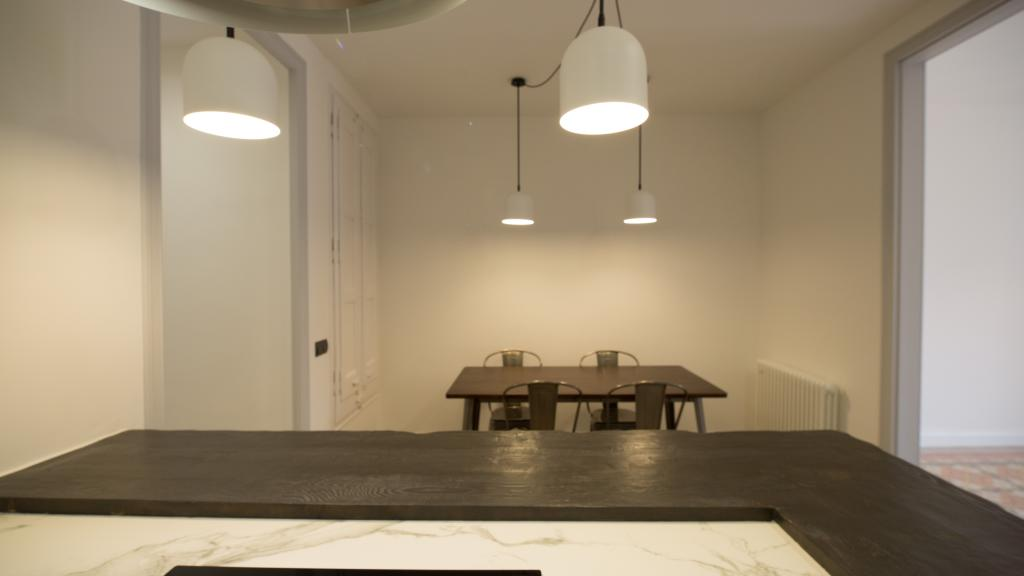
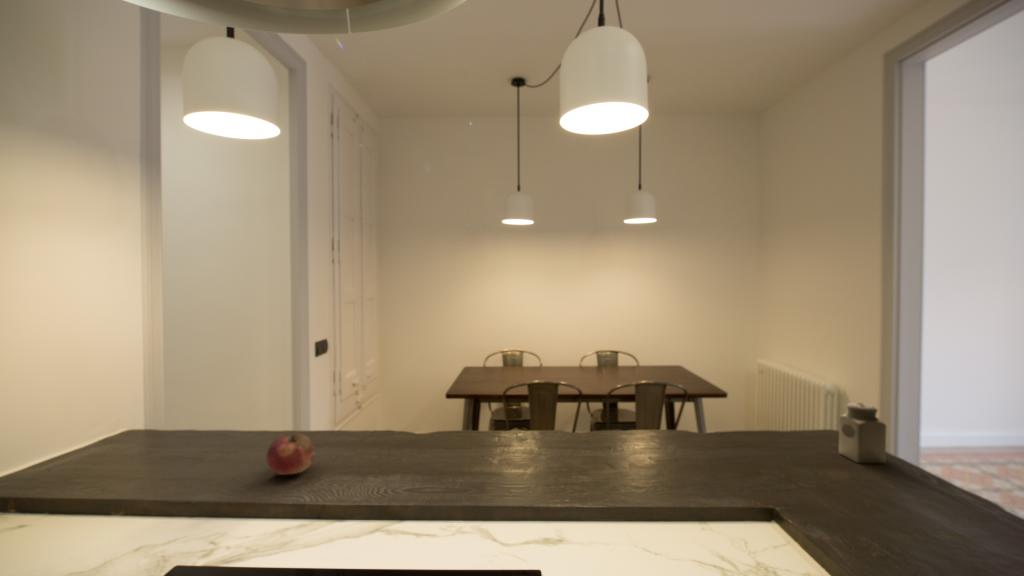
+ salt shaker (861, 431)
+ fruit (291, 453)
